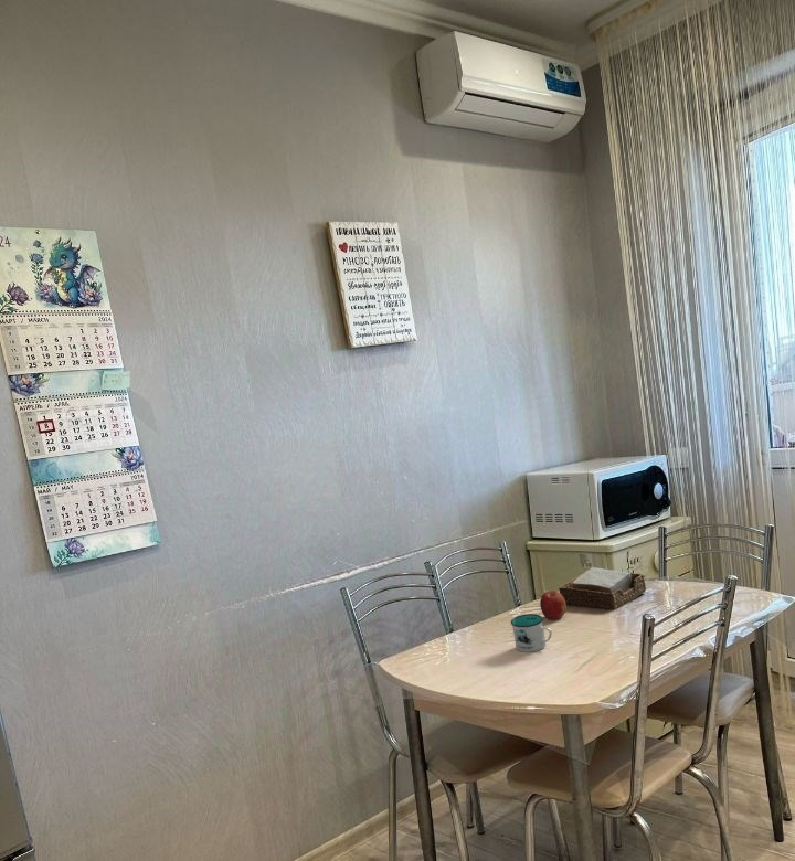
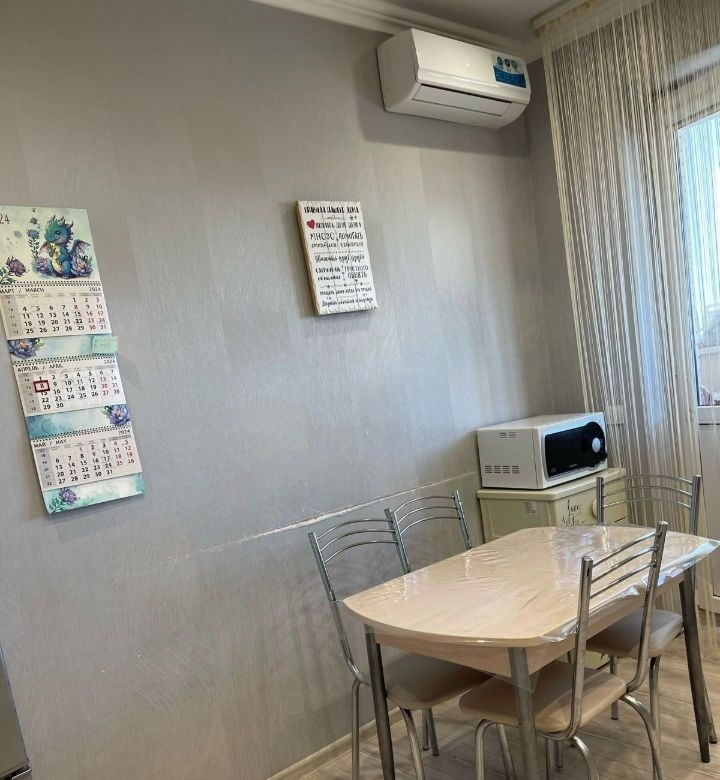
- napkin holder (601, 586)
- fruit (552, 604)
- mug (532, 633)
